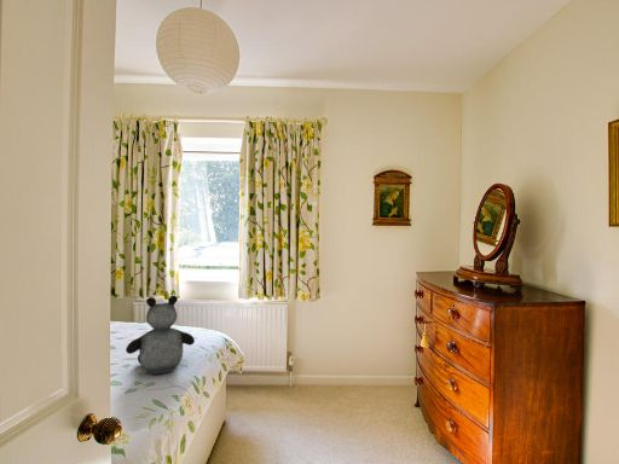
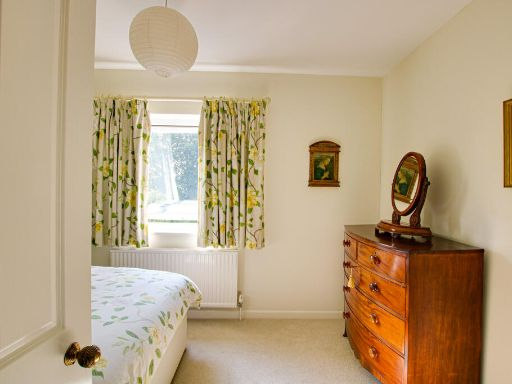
- teddy bear (160, 331)
